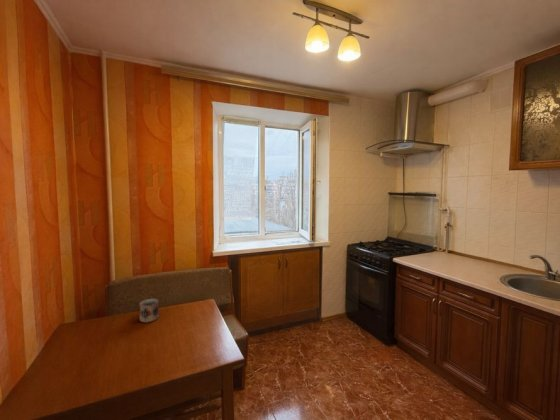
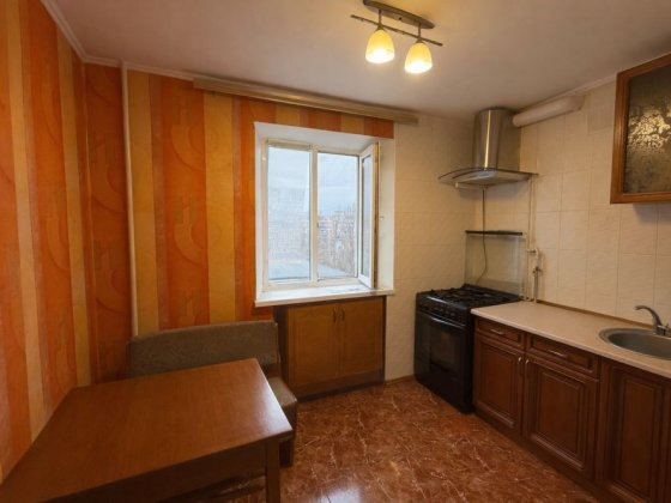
- mug (148, 309)
